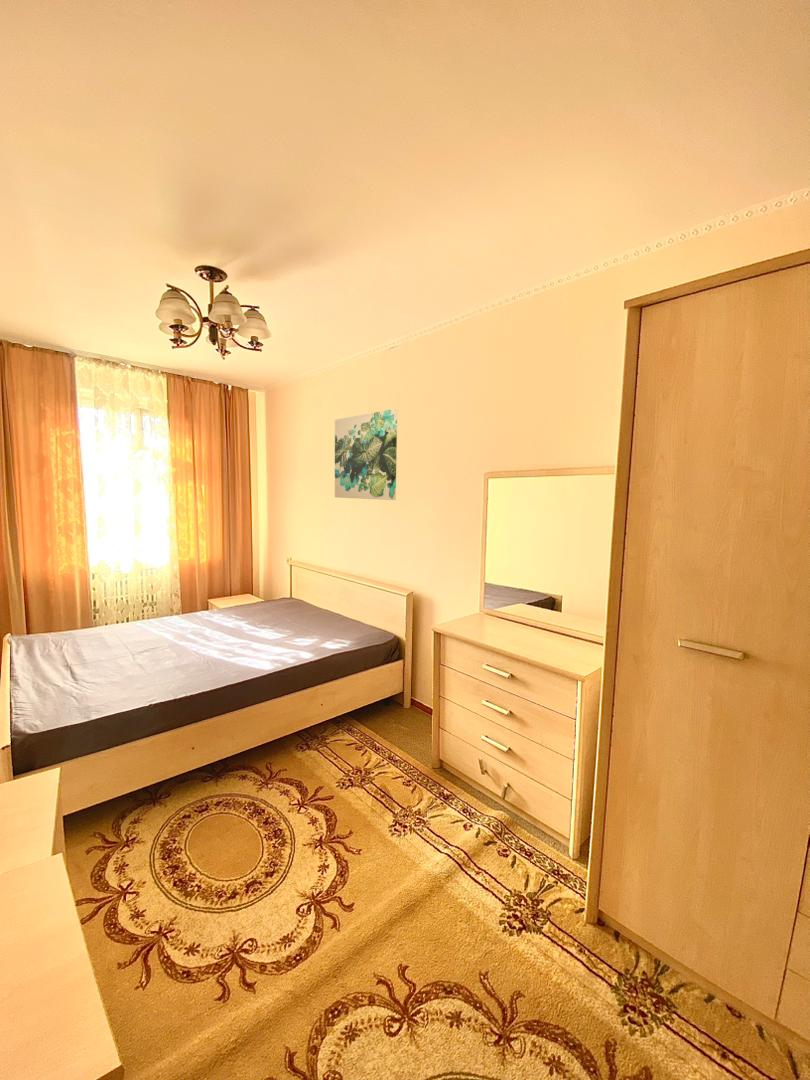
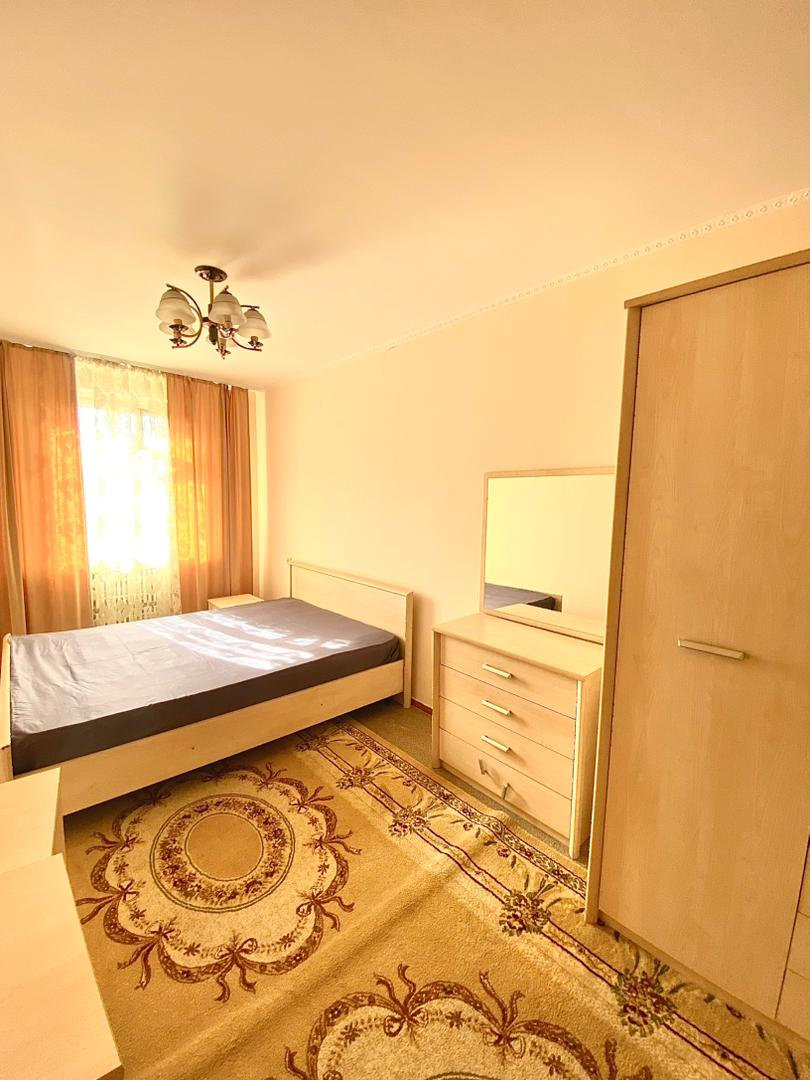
- wall art (363, 457)
